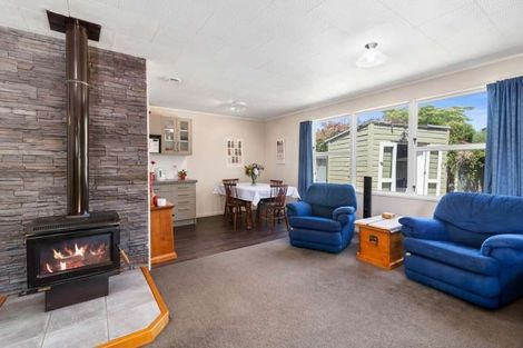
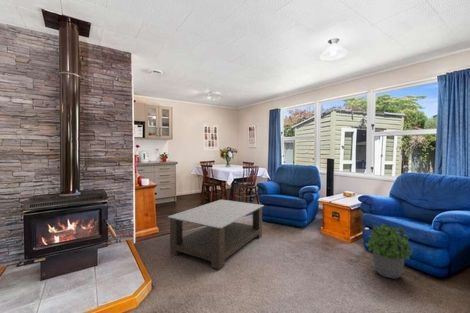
+ potted plant (388, 248)
+ coffee table (220, 227)
